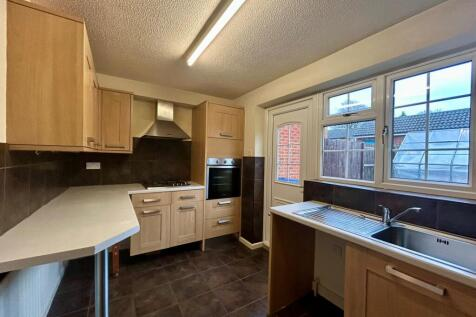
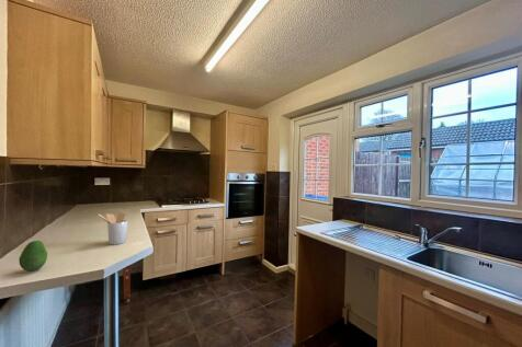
+ fruit (33, 255)
+ utensil holder (112, 227)
